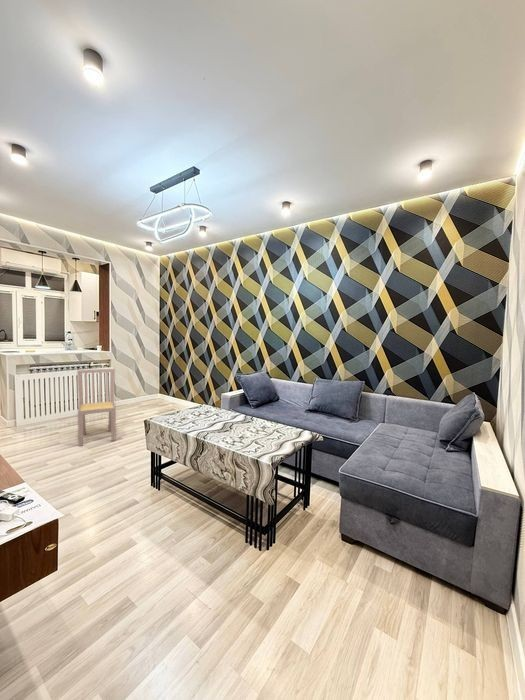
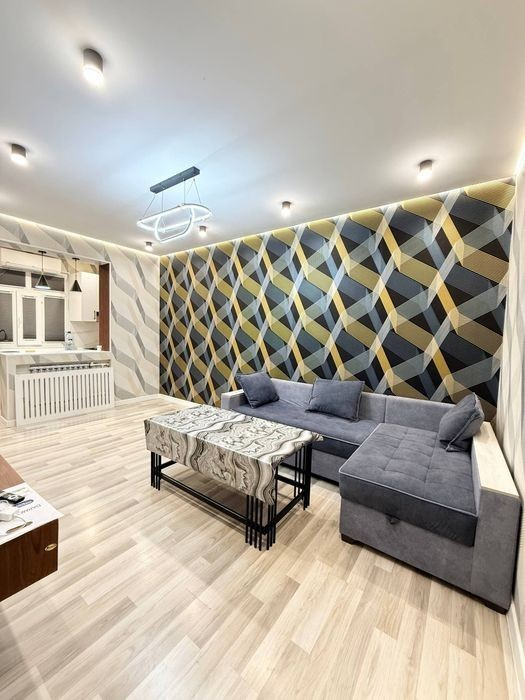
- dining chair (97, 404)
